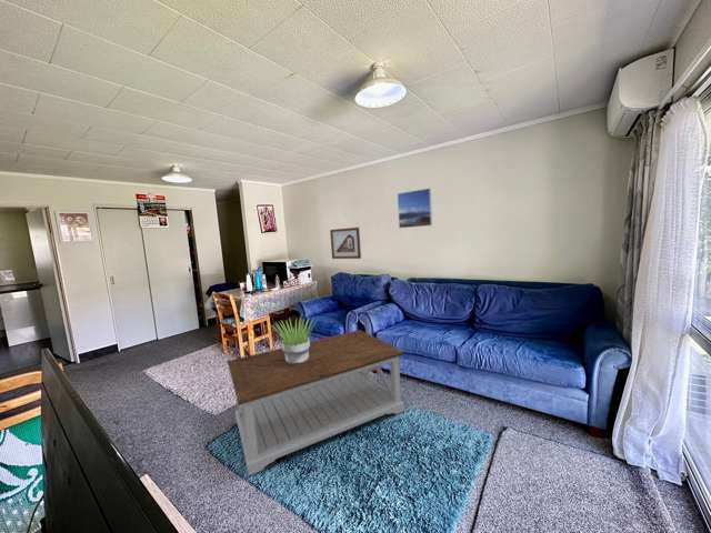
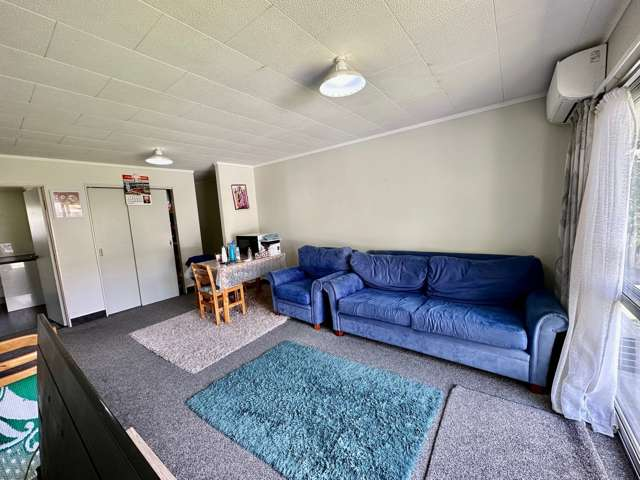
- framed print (413, 209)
- potted plant (296, 341)
- coffee table (317, 385)
- picture frame (344, 243)
